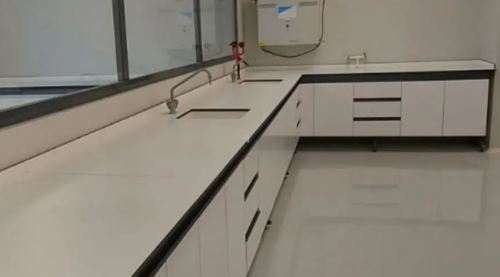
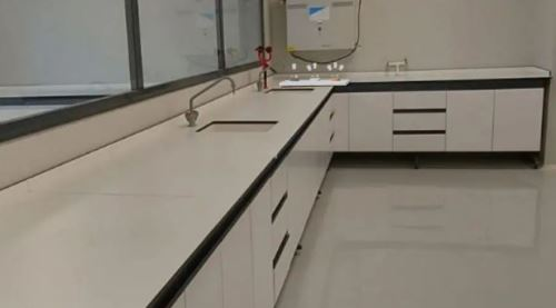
+ laboratory equipment (314, 76)
